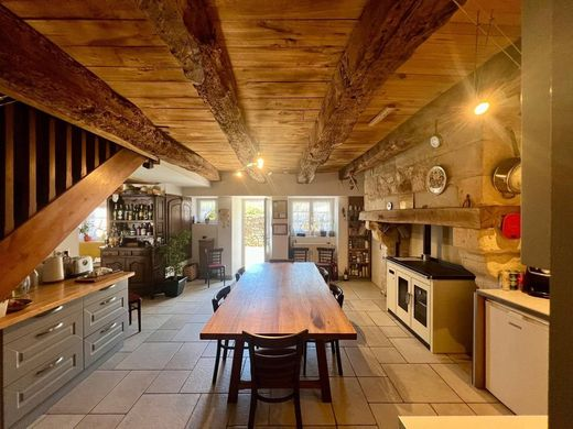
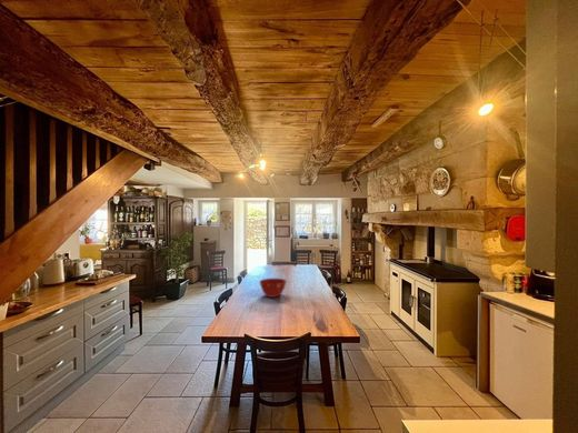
+ mixing bowl (272, 288)
